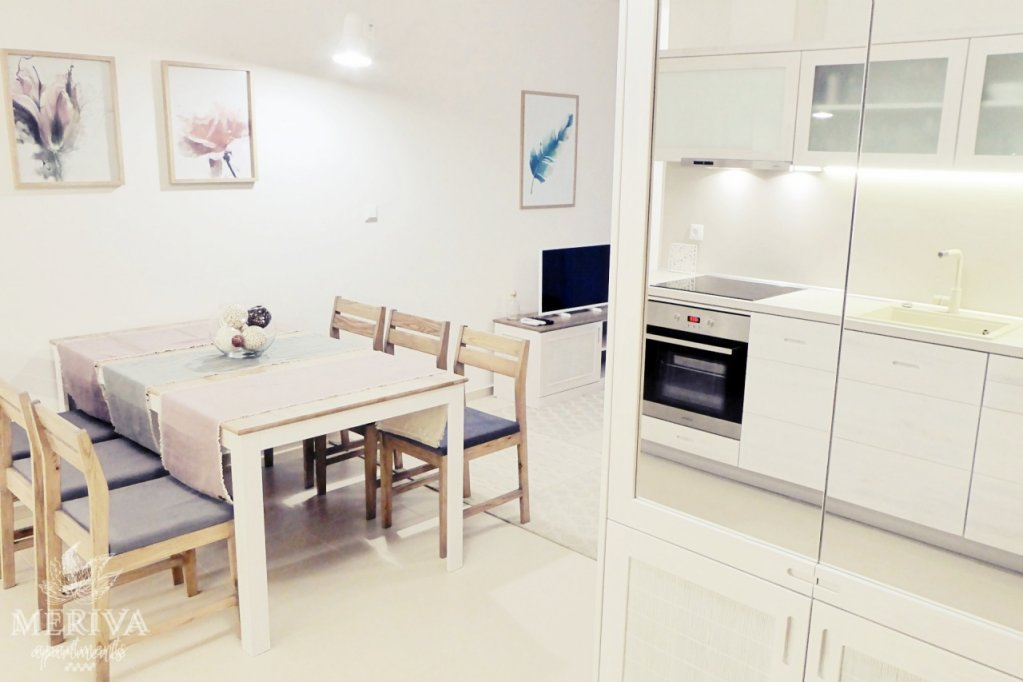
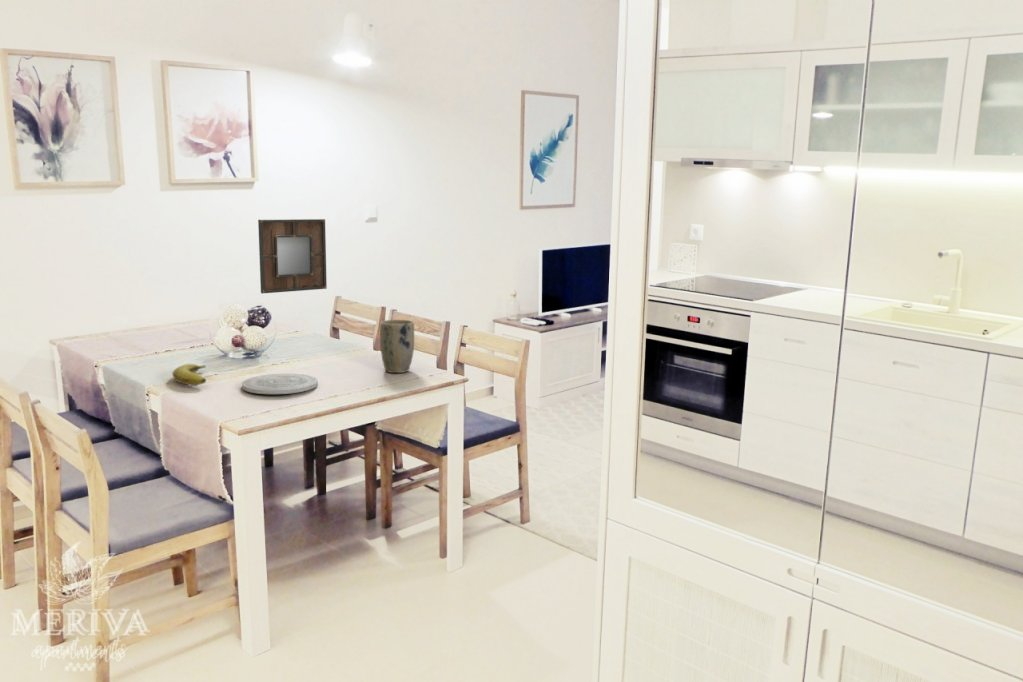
+ plant pot (397, 346)
+ plate (280, 383)
+ banana (195, 373)
+ home mirror (293, 255)
